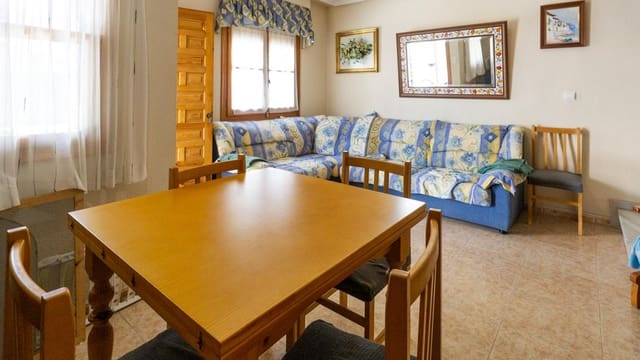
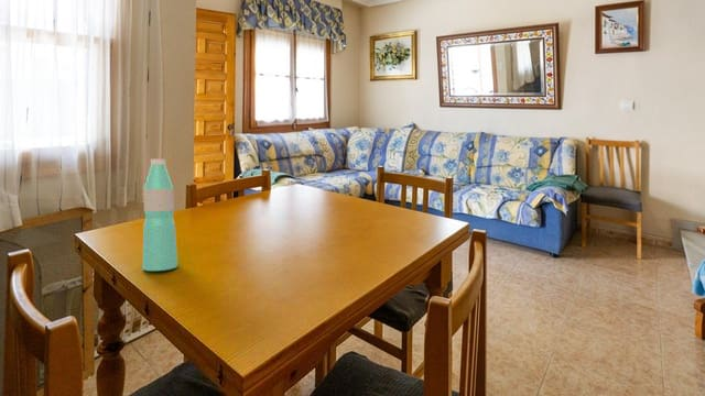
+ water bottle (159, 213)
